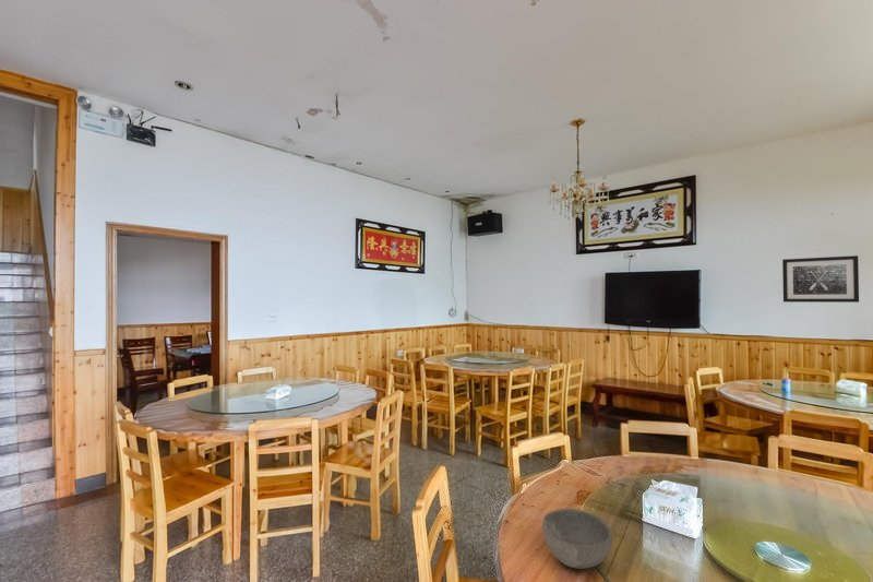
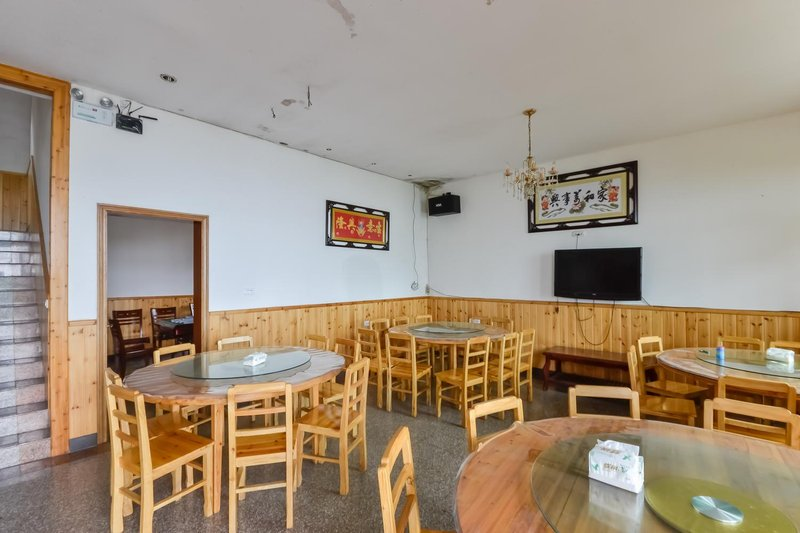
- bowl (576, 543)
- wall art (818, 280)
